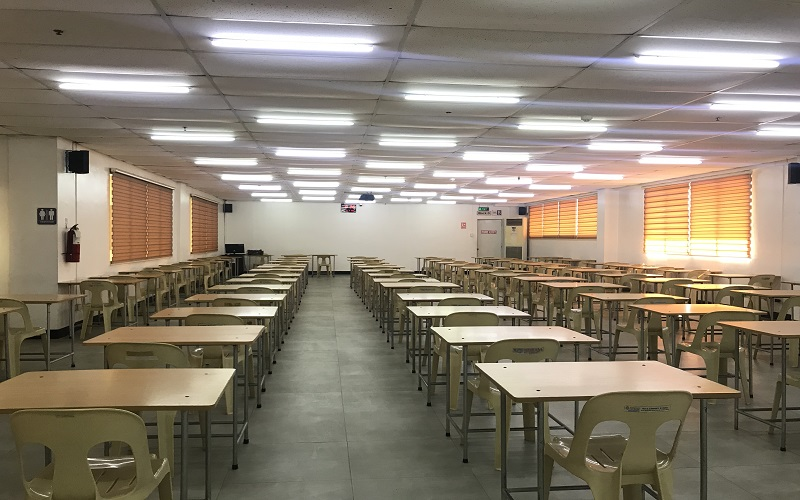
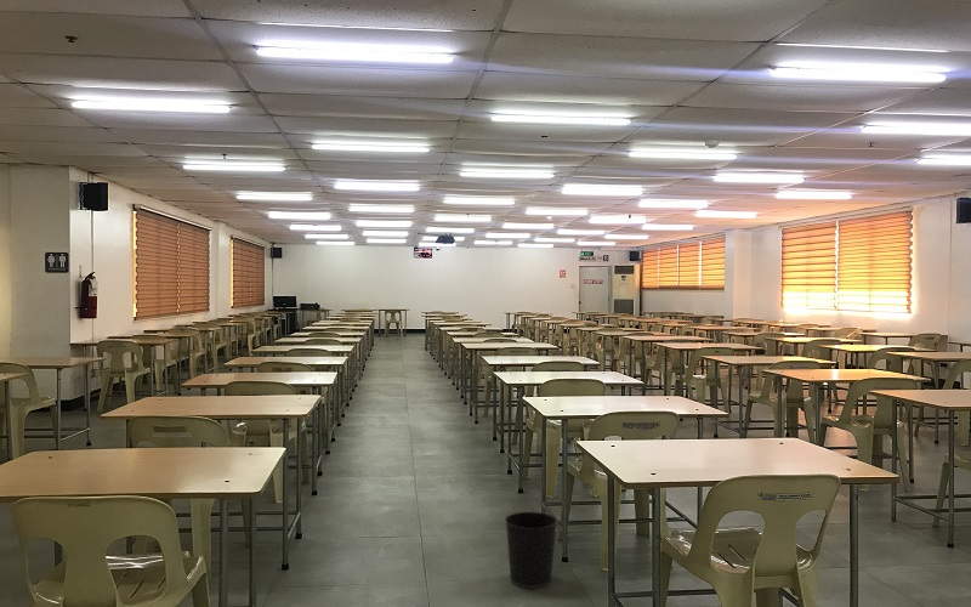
+ wastebasket (530, 549)
